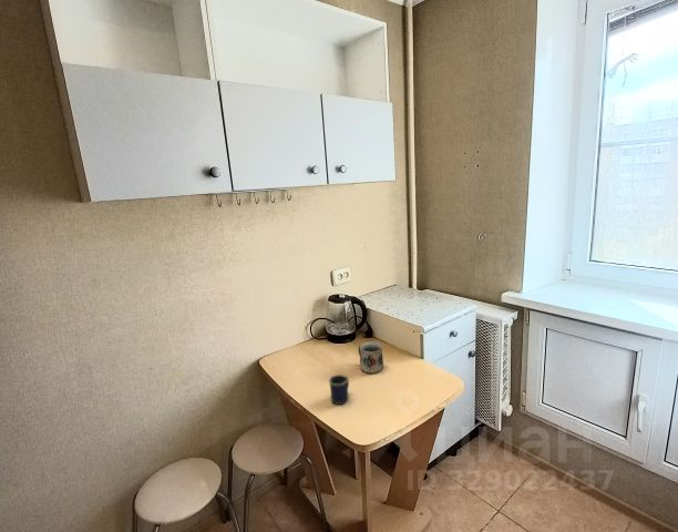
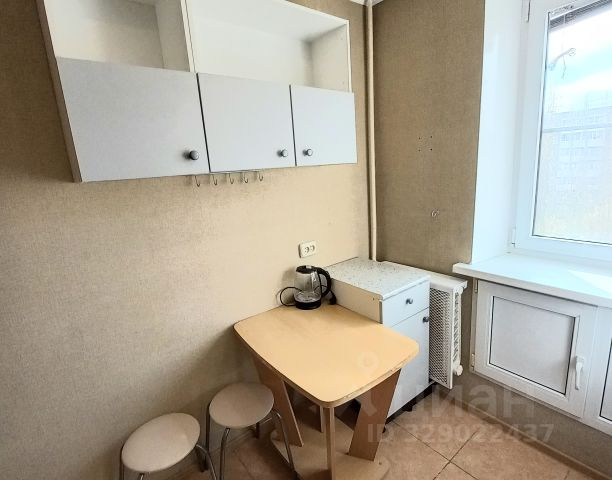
- mug (340, 387)
- mug (369, 356)
